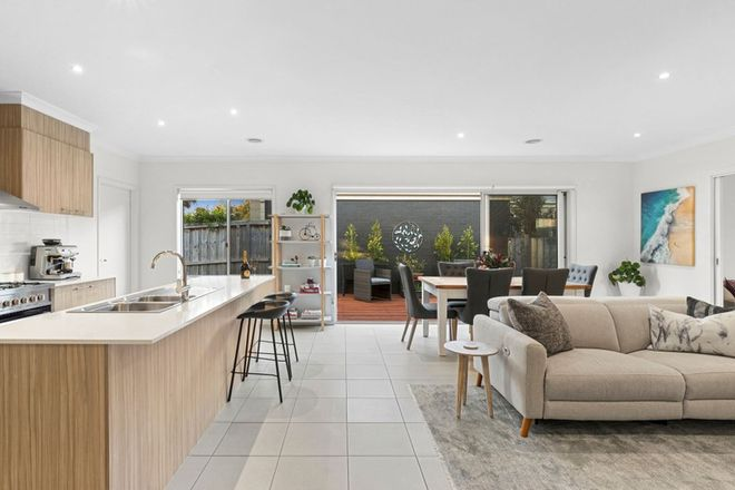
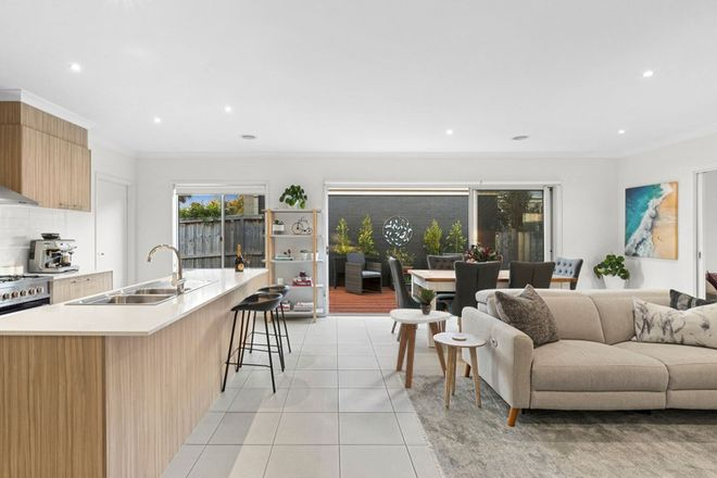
+ side table (414, 345)
+ potted plant (426, 301)
